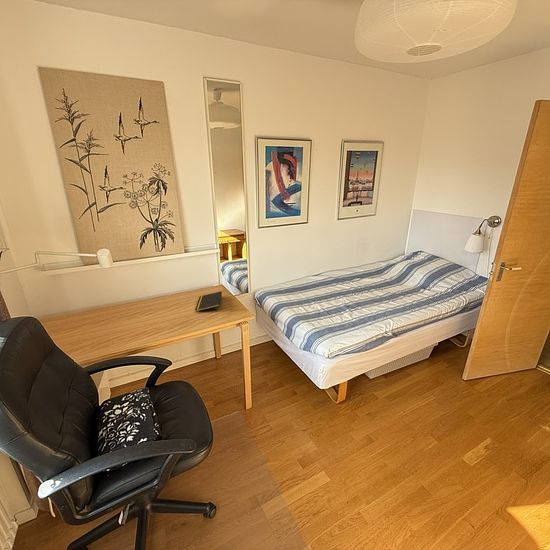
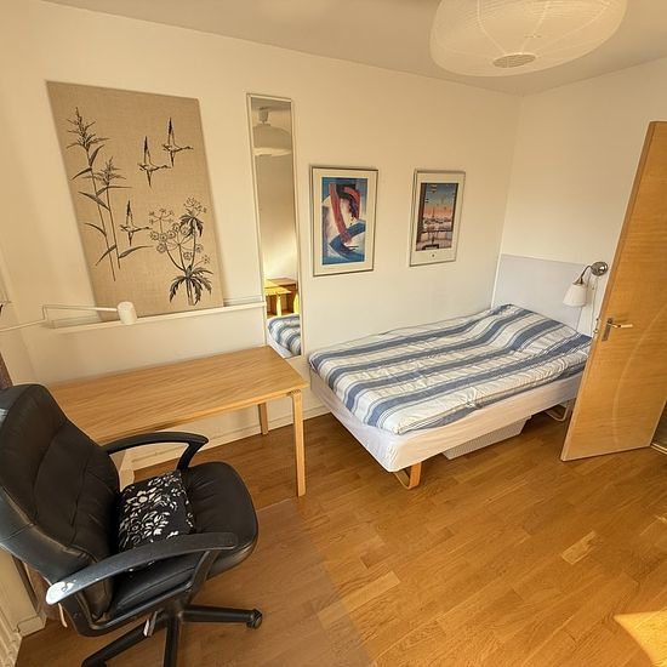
- notepad (209, 300)
